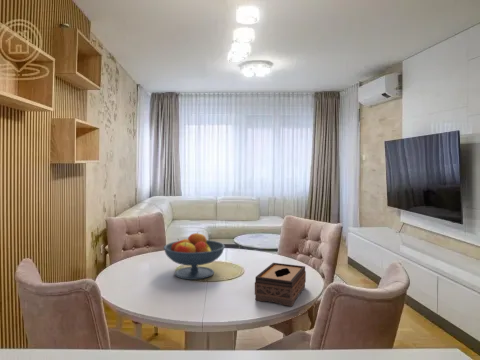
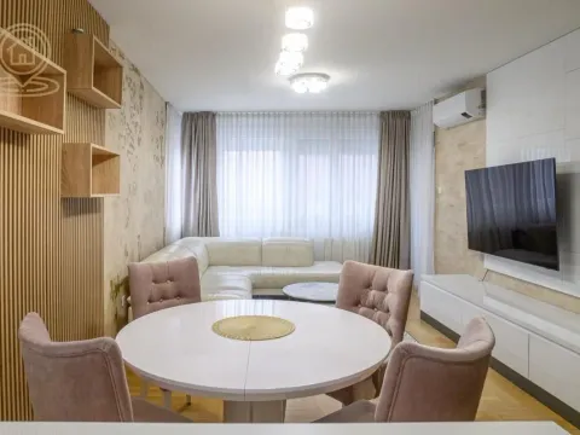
- tissue box (281, 282)
- fruit bowl (194, 254)
